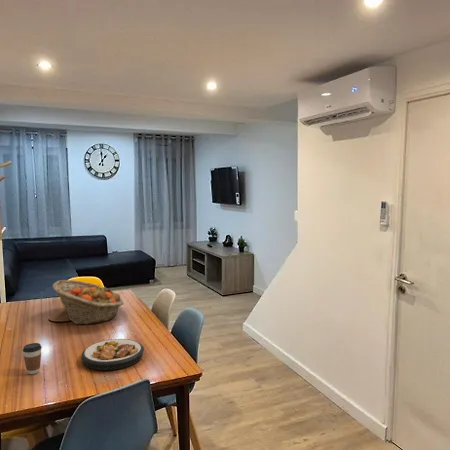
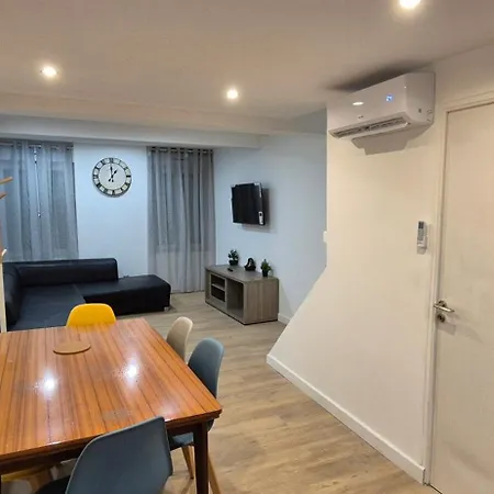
- plate (113, 350)
- fruit basket (88, 298)
- coffee cup (32, 358)
